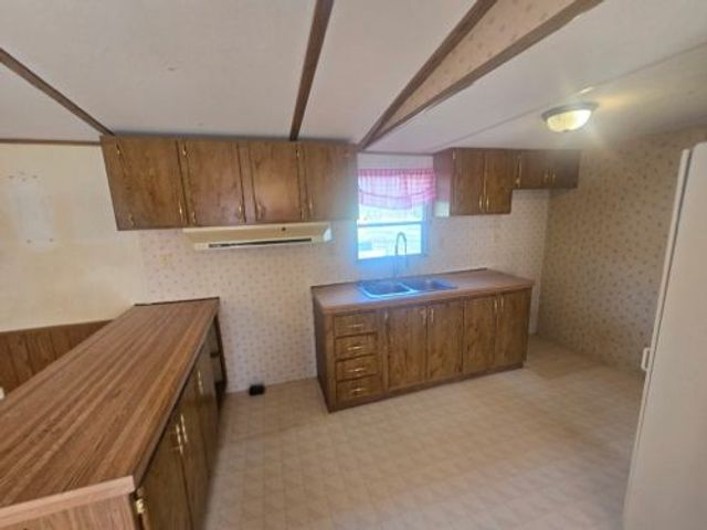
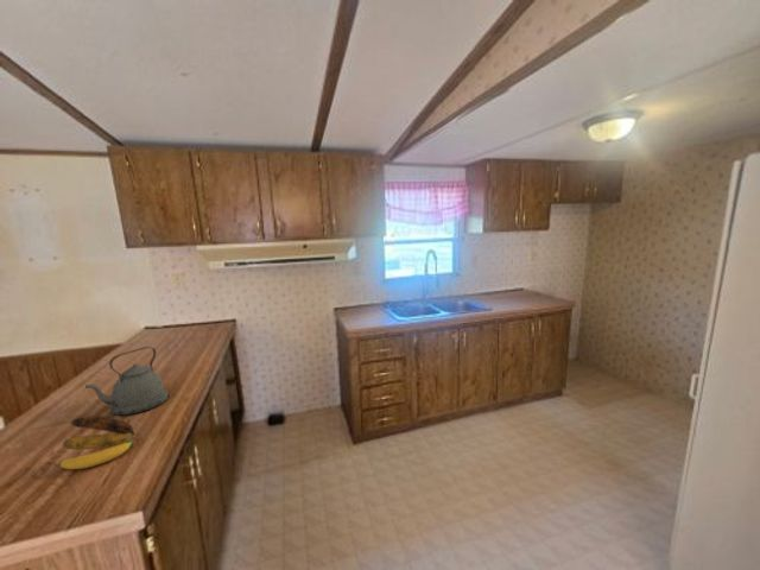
+ kettle (133, 378)
+ banana (95, 436)
